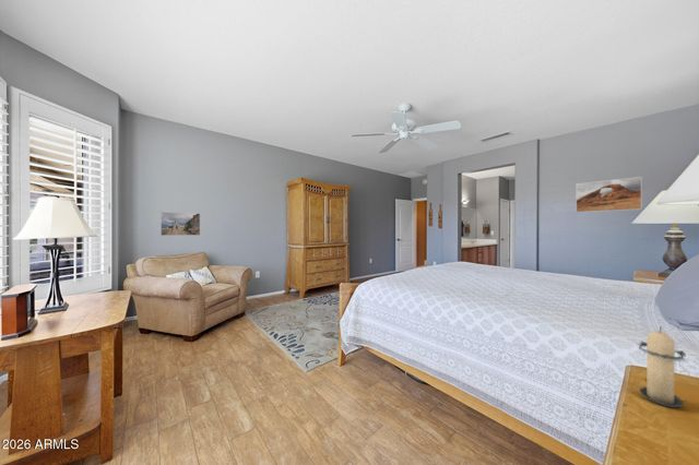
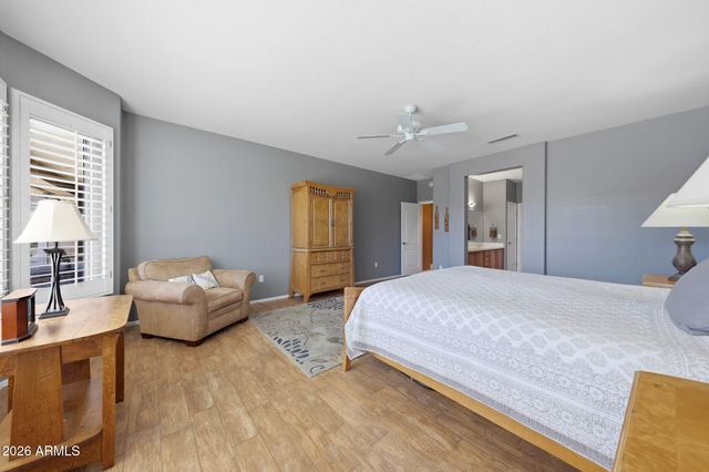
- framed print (180, 224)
- candle (660, 362)
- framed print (606, 195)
